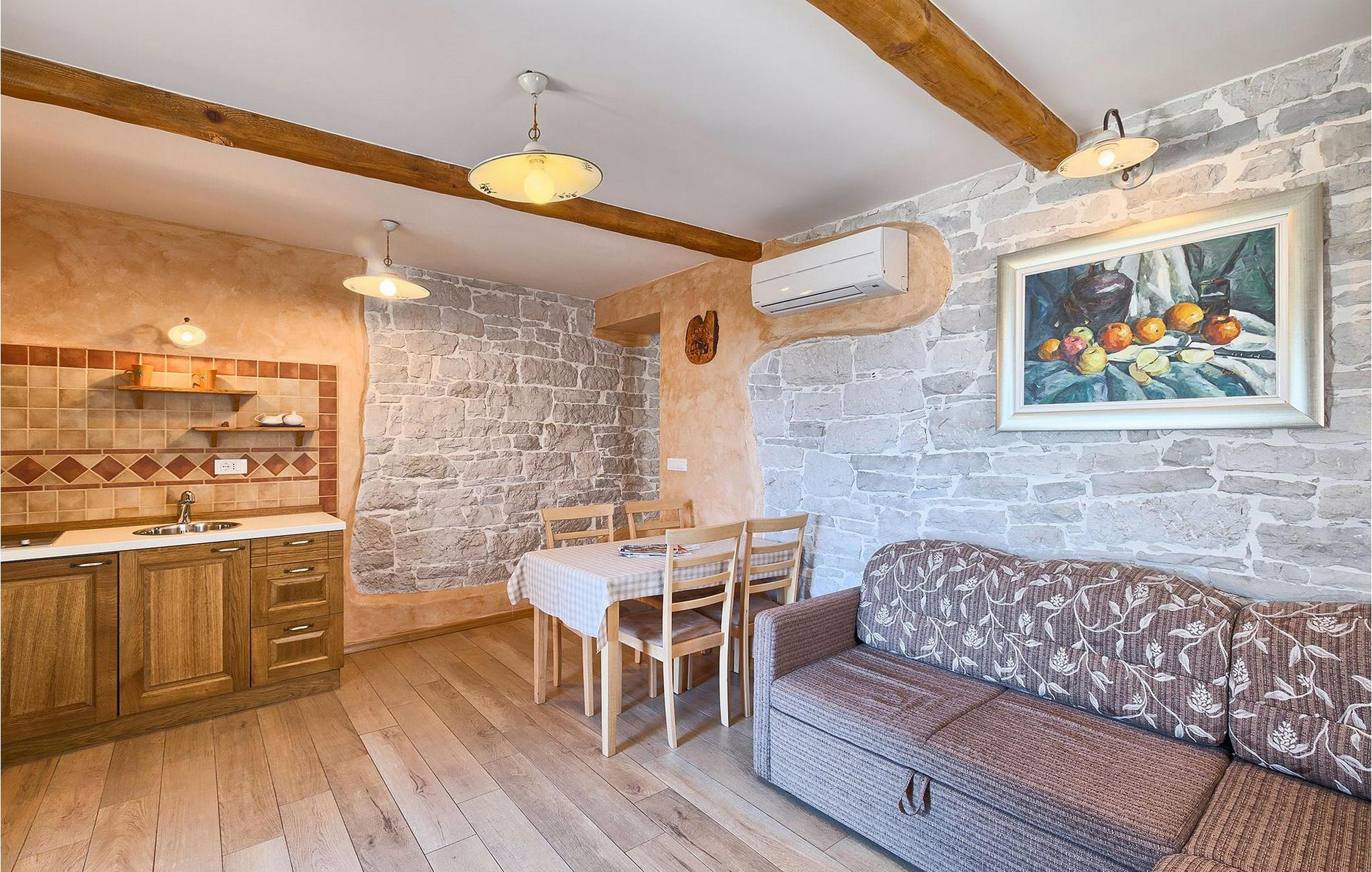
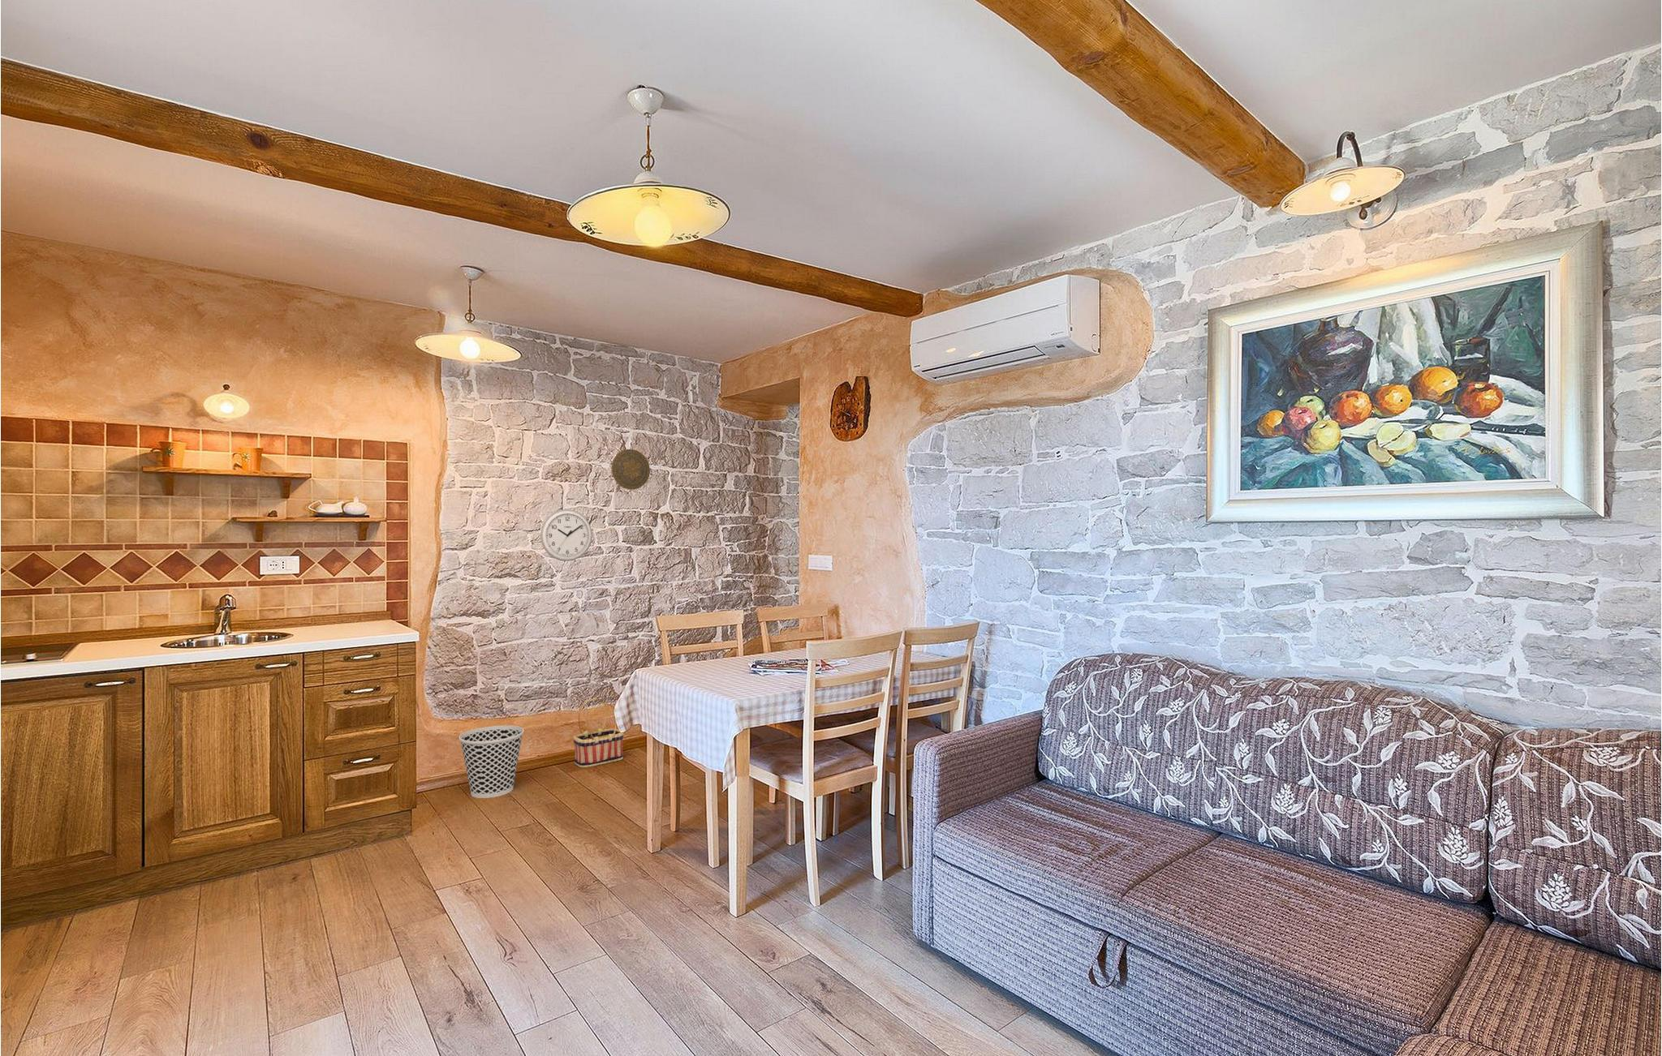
+ decorative plate (631, 469)
+ wastebasket (492, 762)
+ wall clock (567, 535)
+ basket (598, 730)
